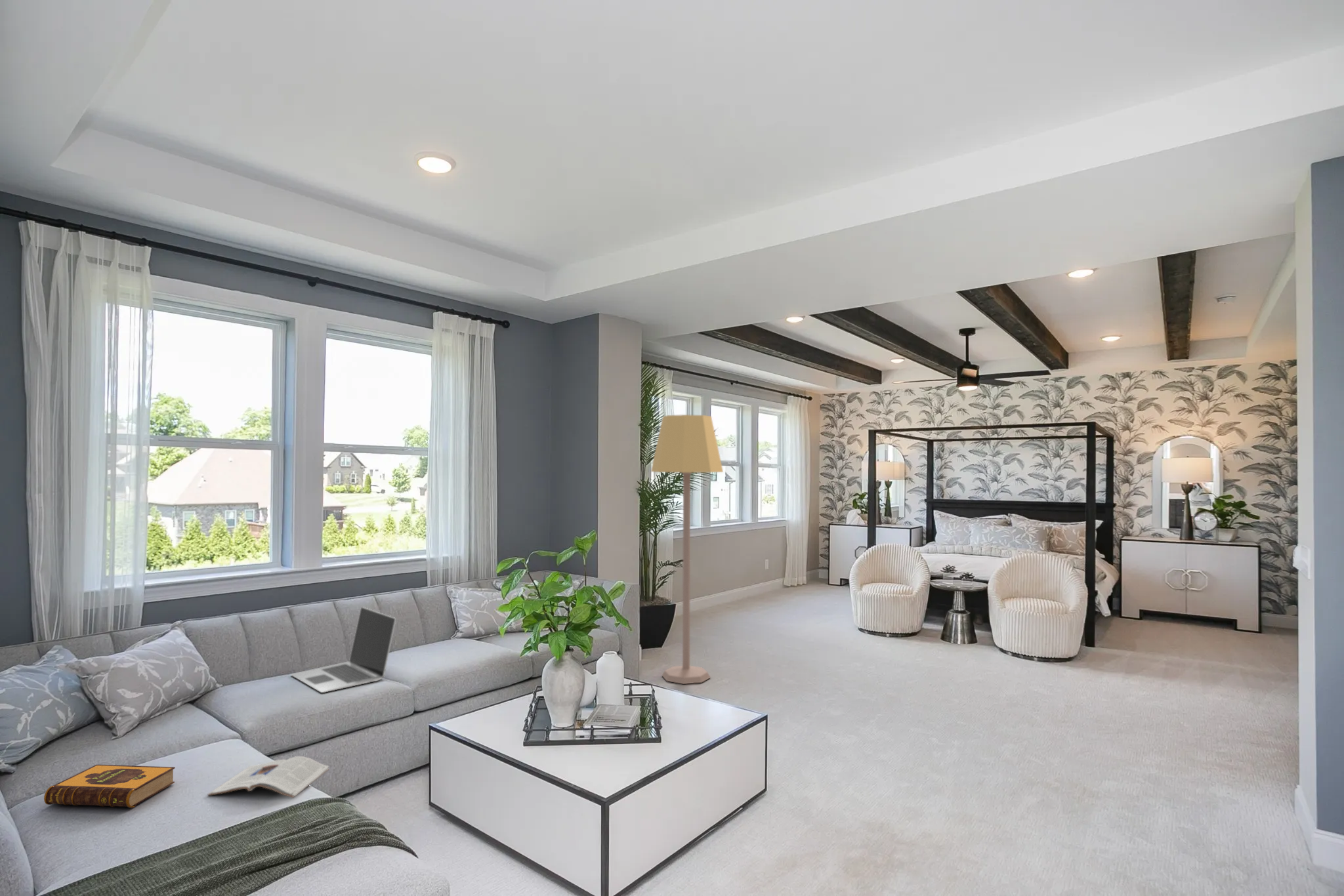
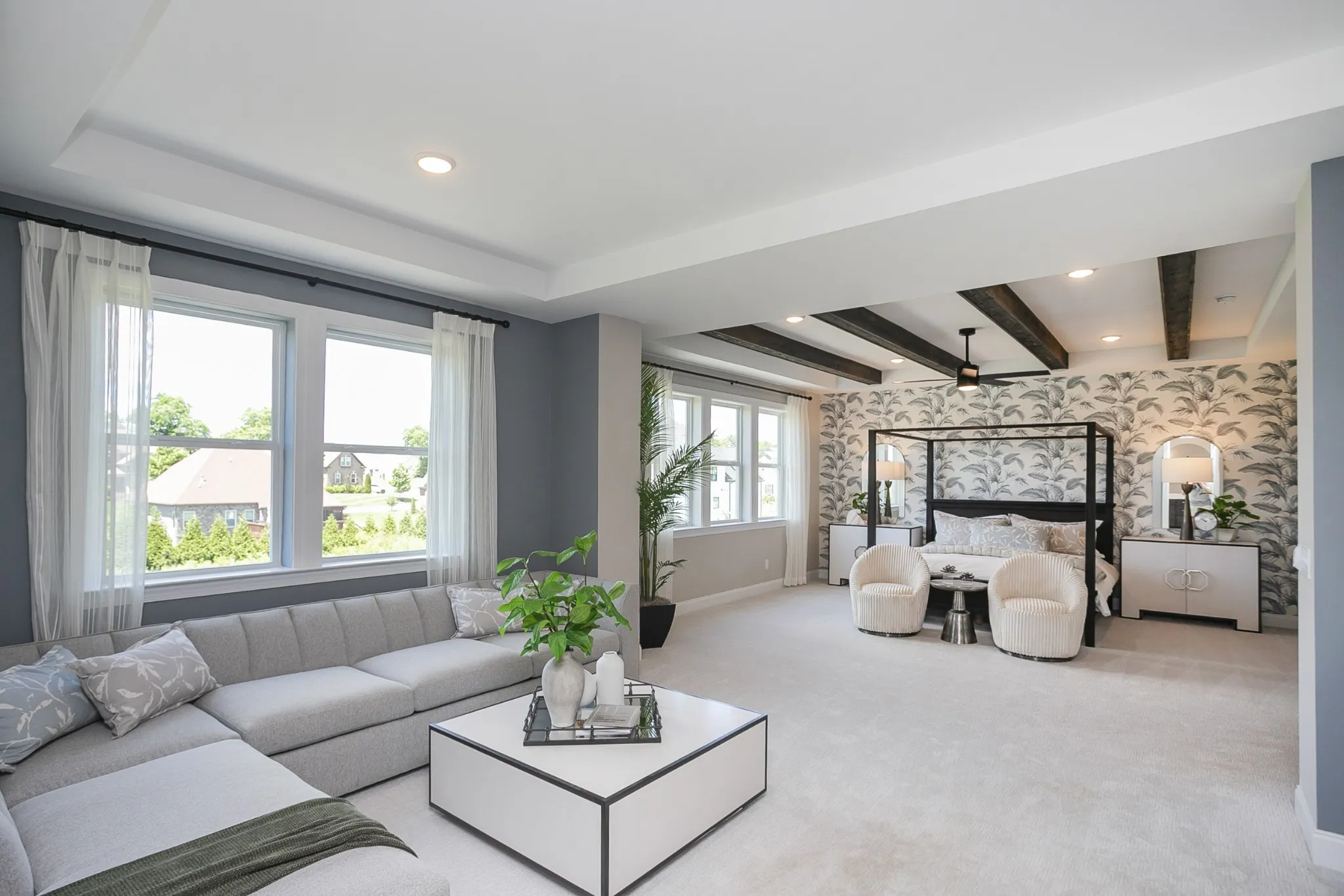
- hardback book (111, 786)
- lamp (686, 546)
- laptop (352, 648)
- magazine (270, 775)
